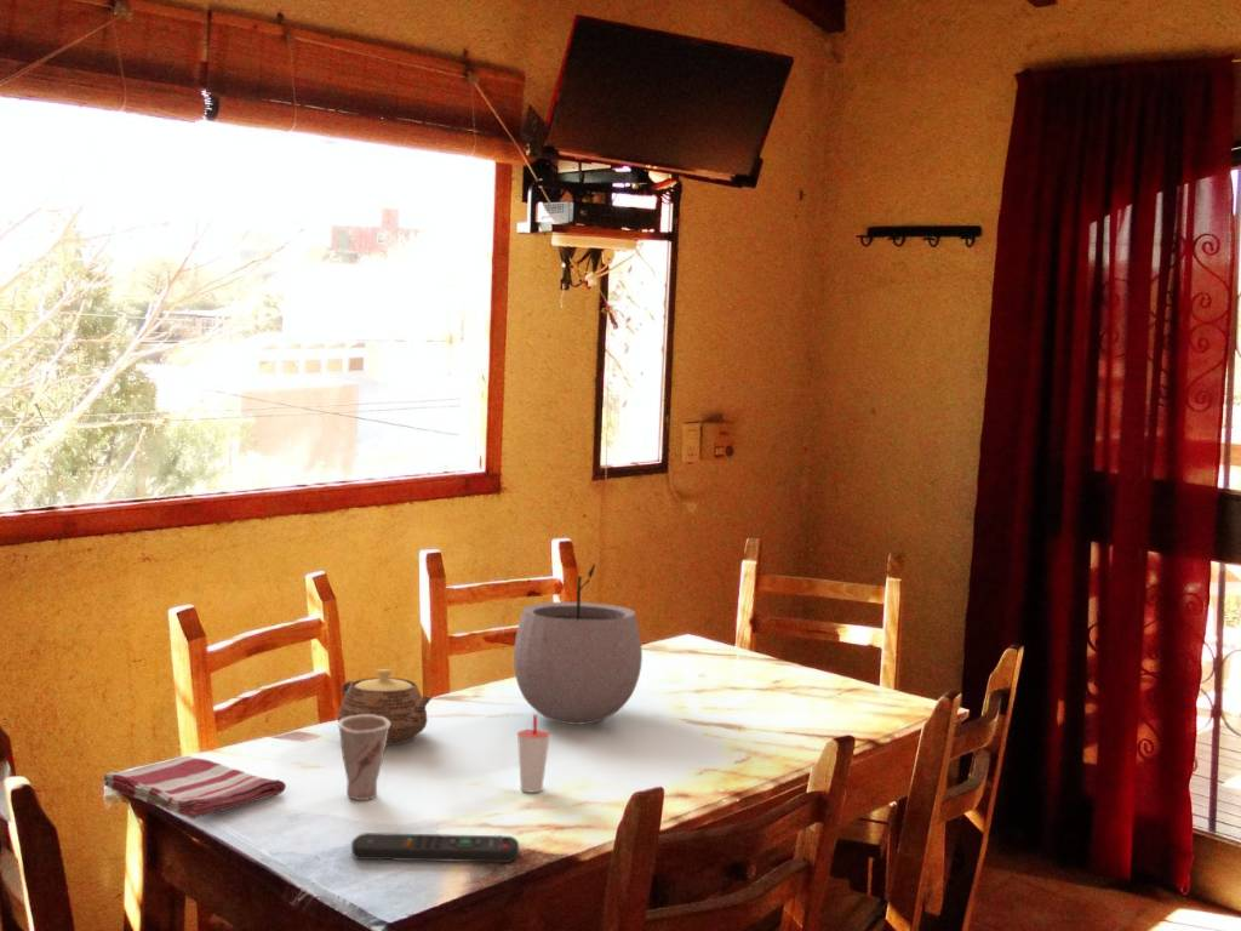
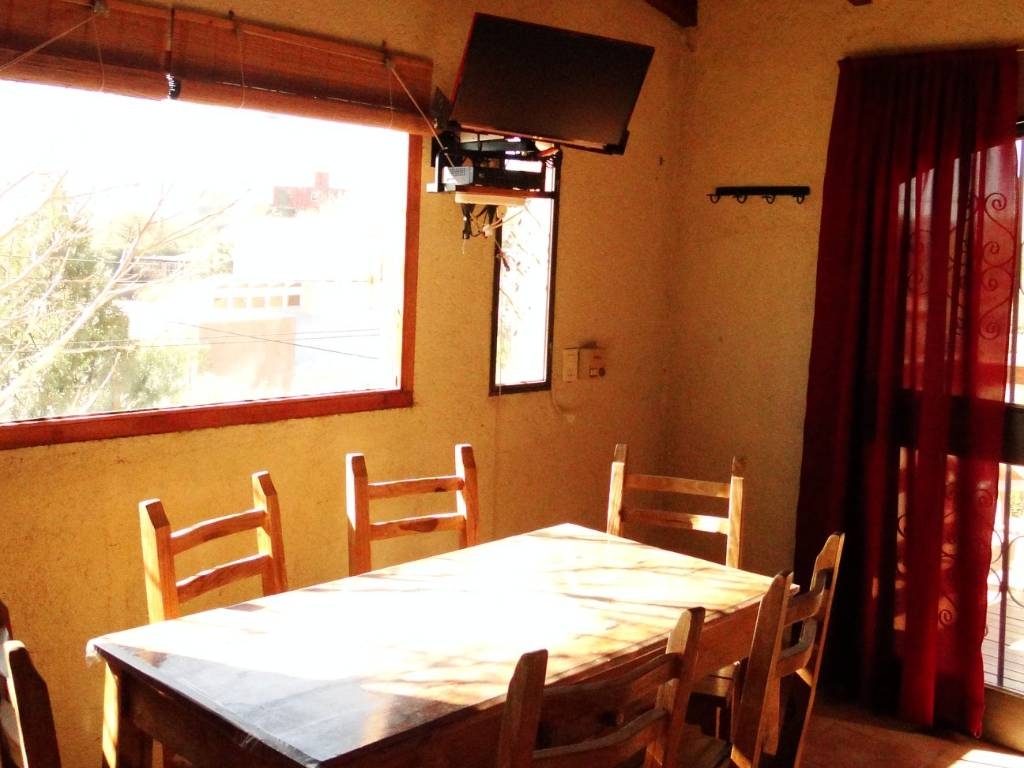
- cup (362, 759)
- plant pot (578, 640)
- cup (532, 752)
- dish towel (193, 782)
- teapot (385, 704)
- remote control (435, 846)
